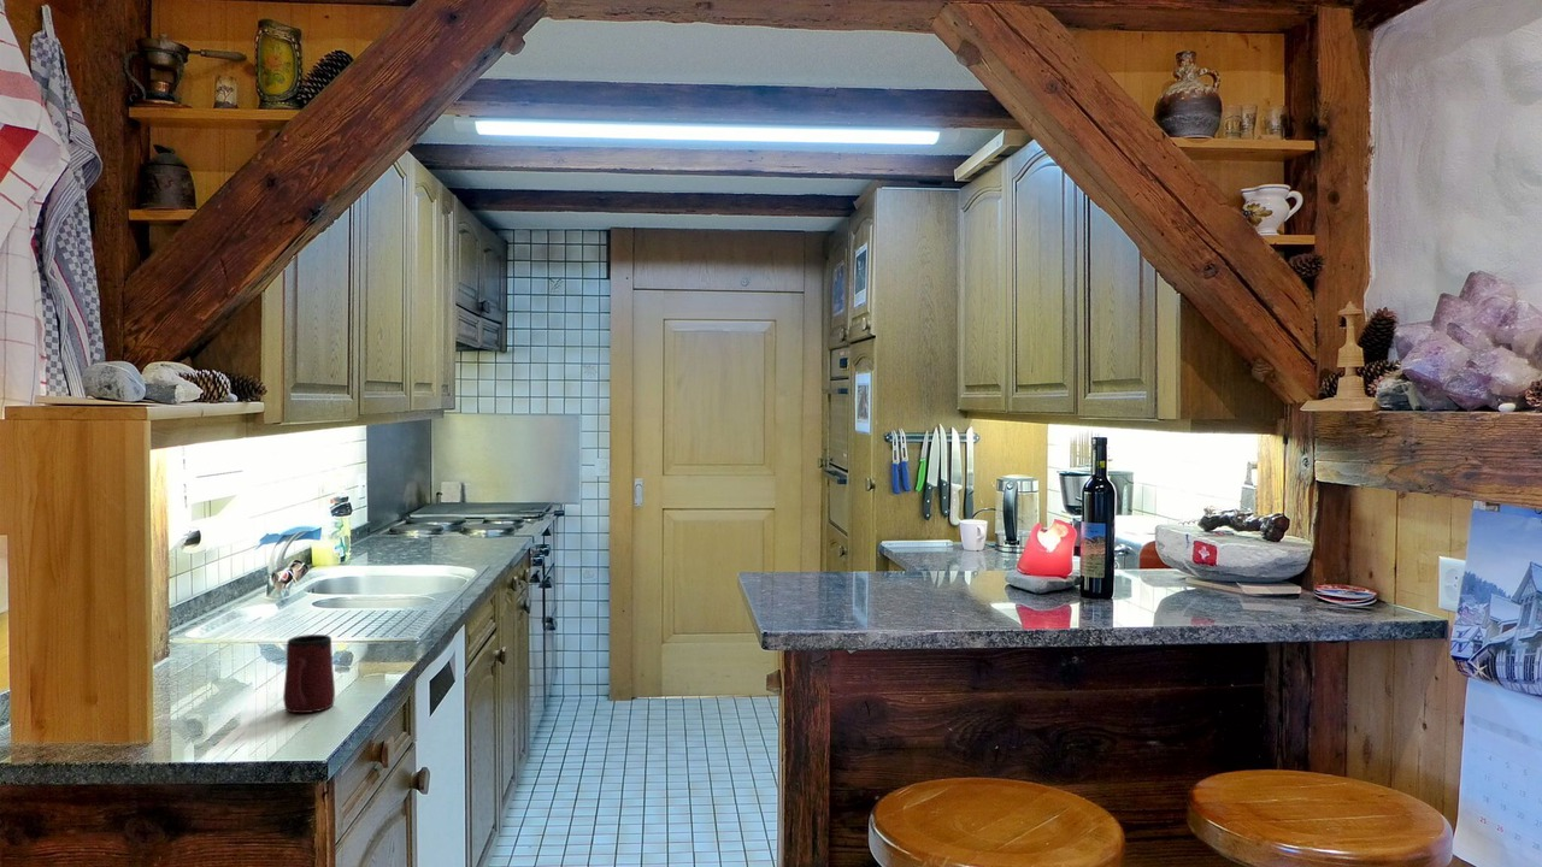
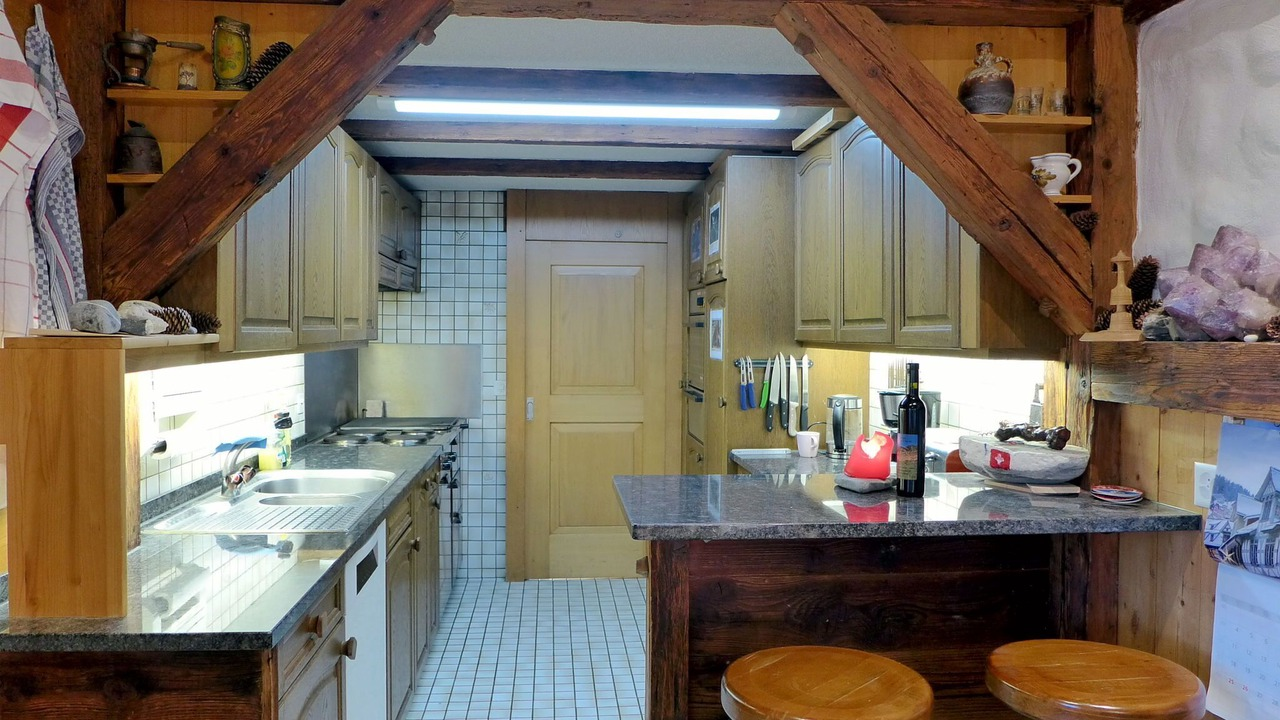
- mug (306, 674)
